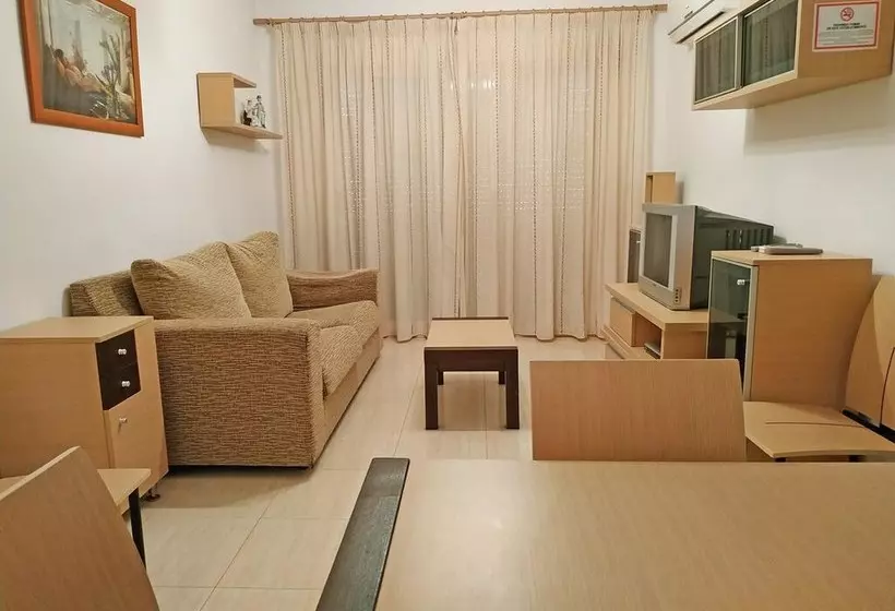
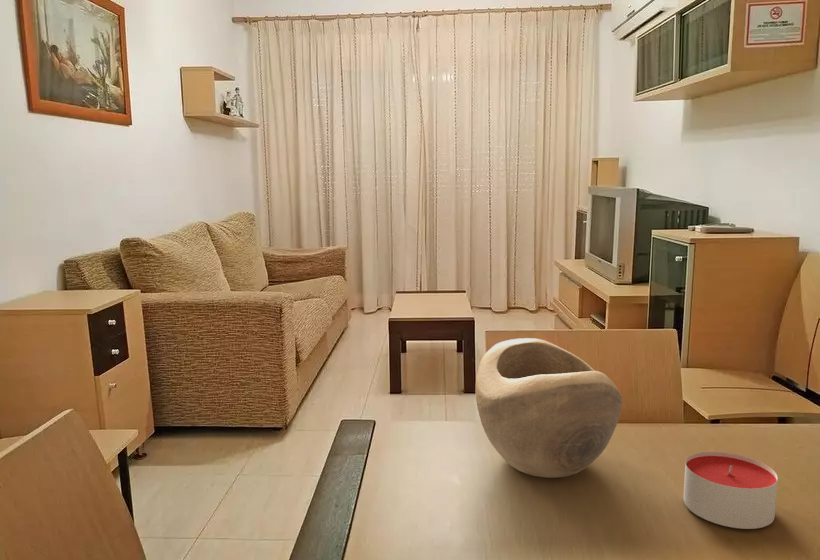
+ decorative bowl (546, 408)
+ candle (729, 486)
